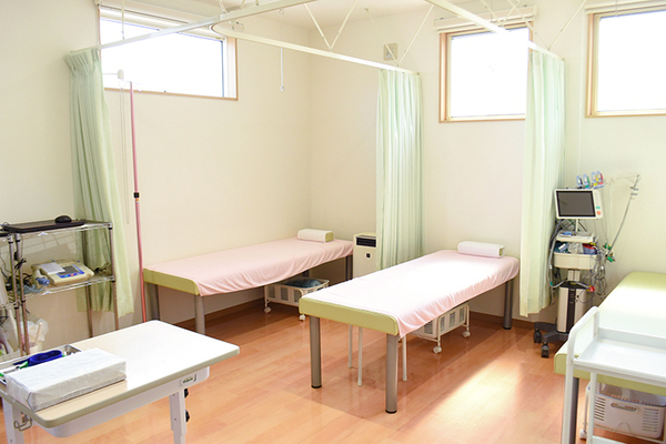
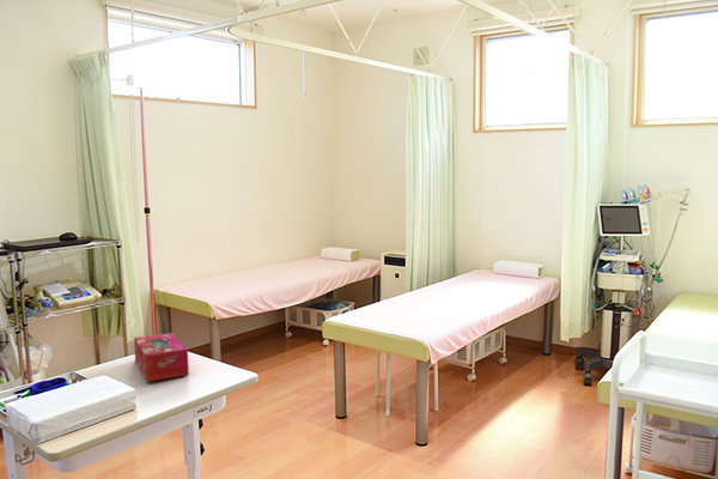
+ tissue box (160, 356)
